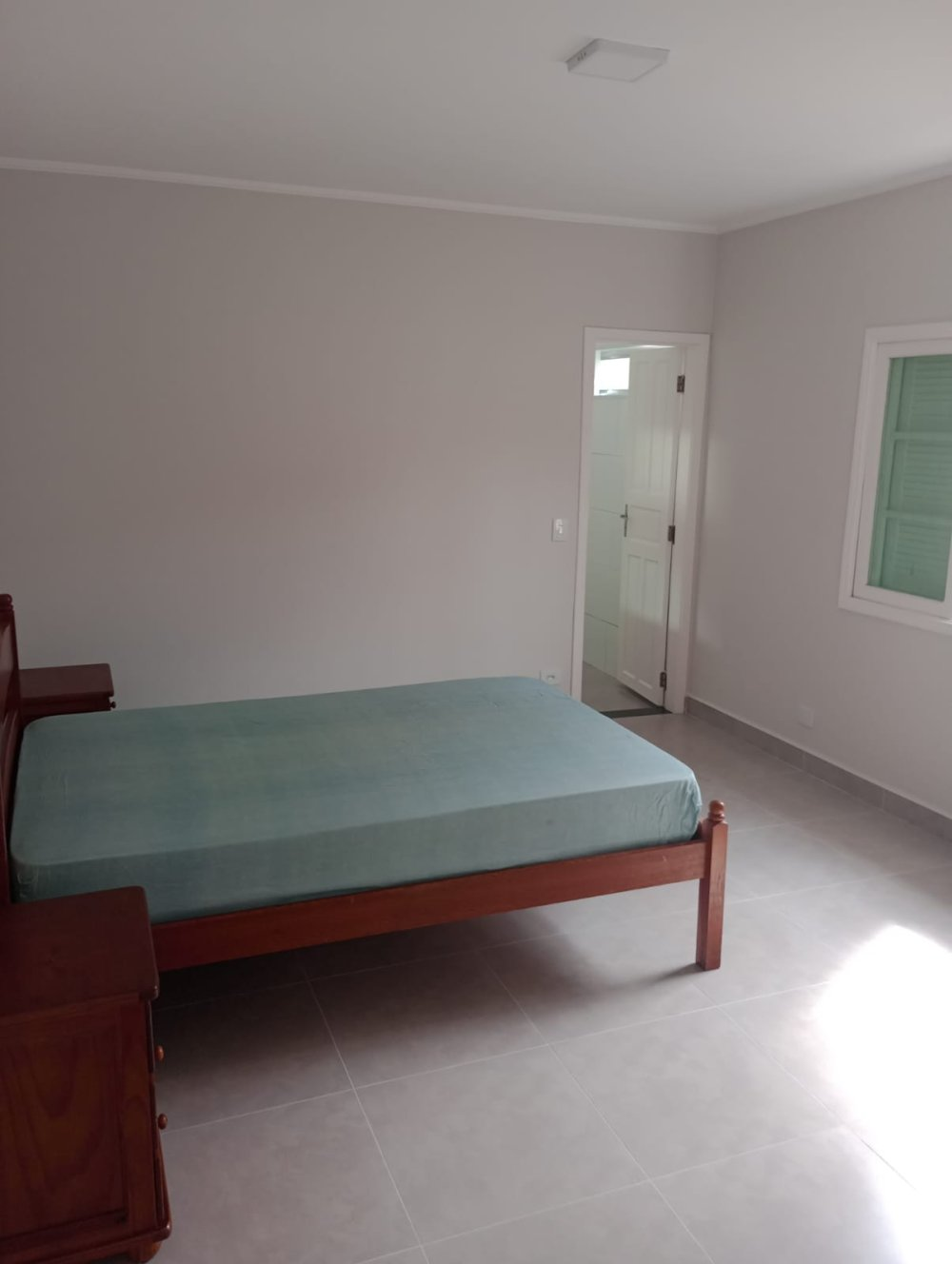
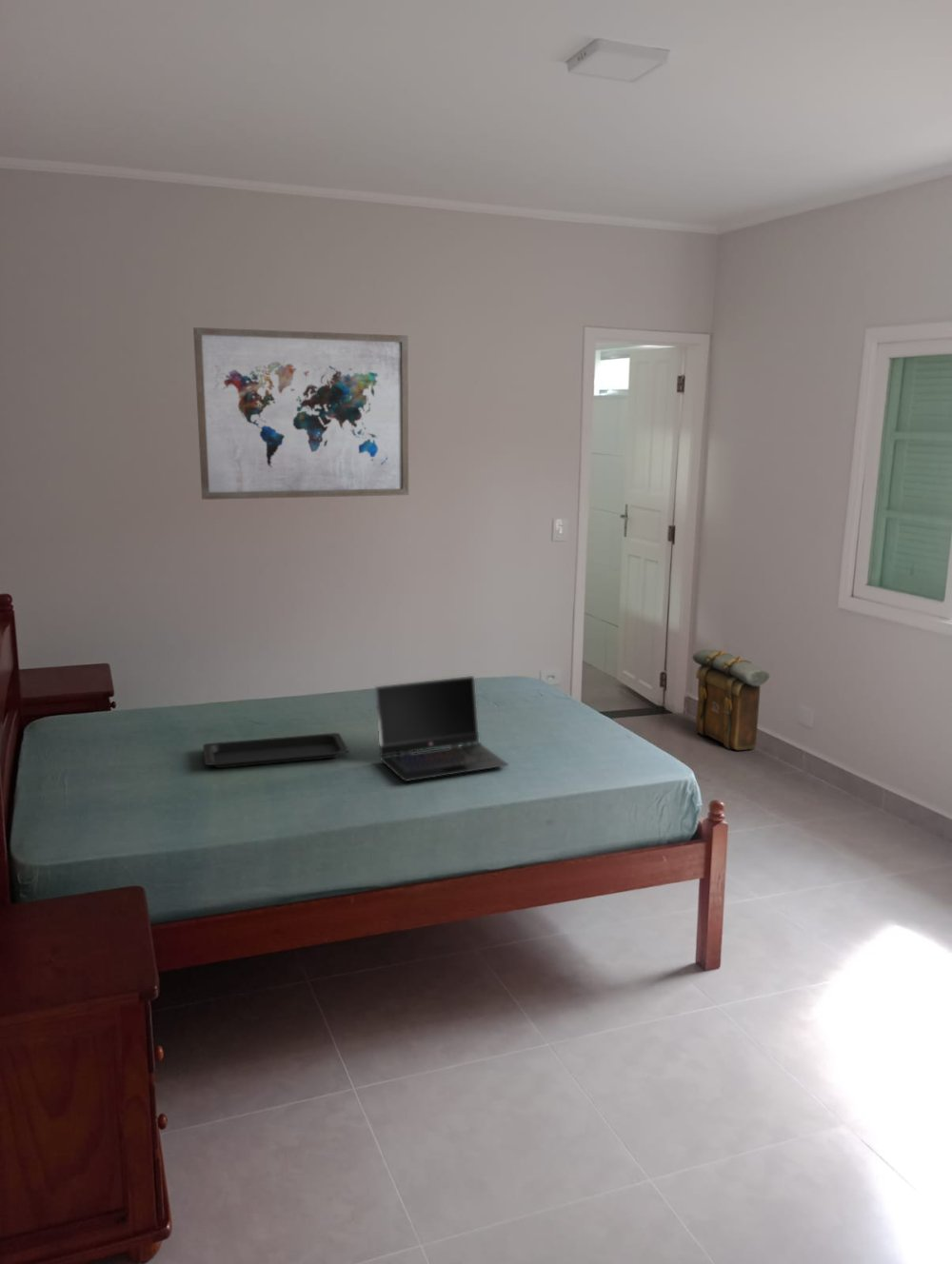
+ wall art (307, 415)
+ backpack (726, 697)
+ laptop computer (441, 727)
+ serving tray (275, 751)
